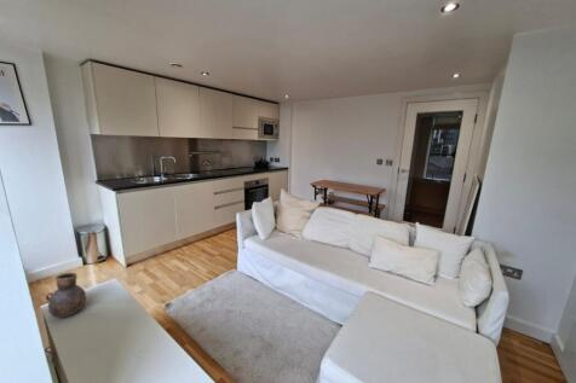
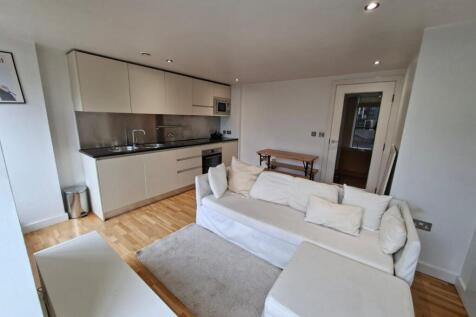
- vase (65, 294)
